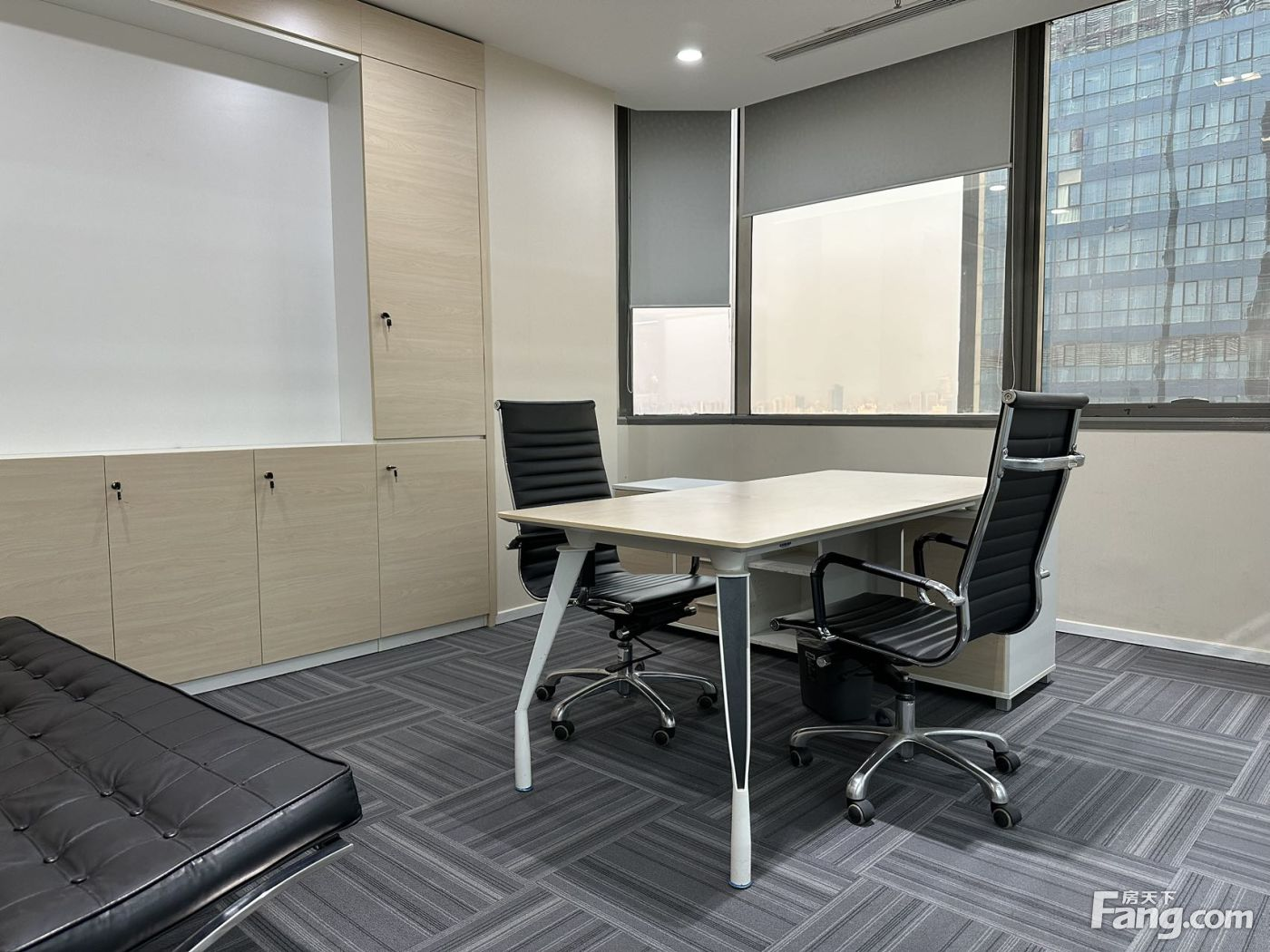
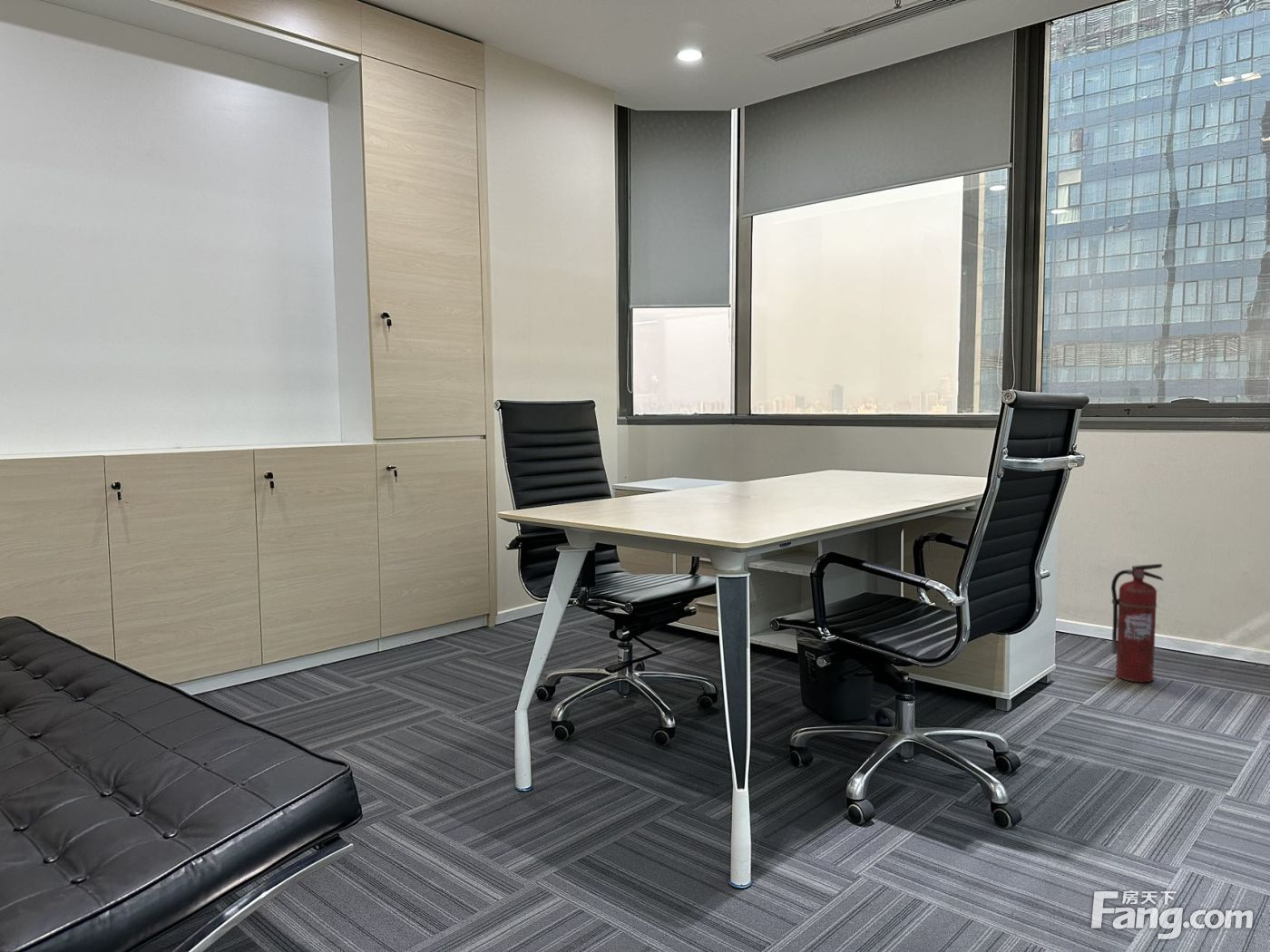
+ fire extinguisher (1136, 620)
